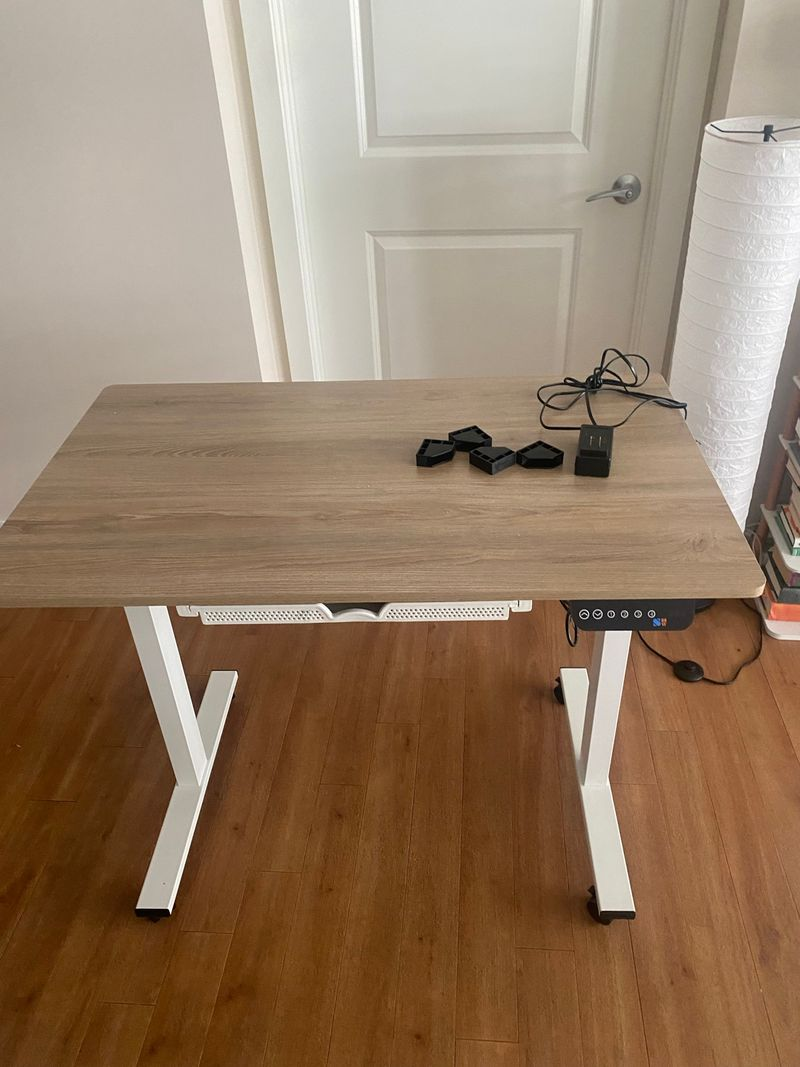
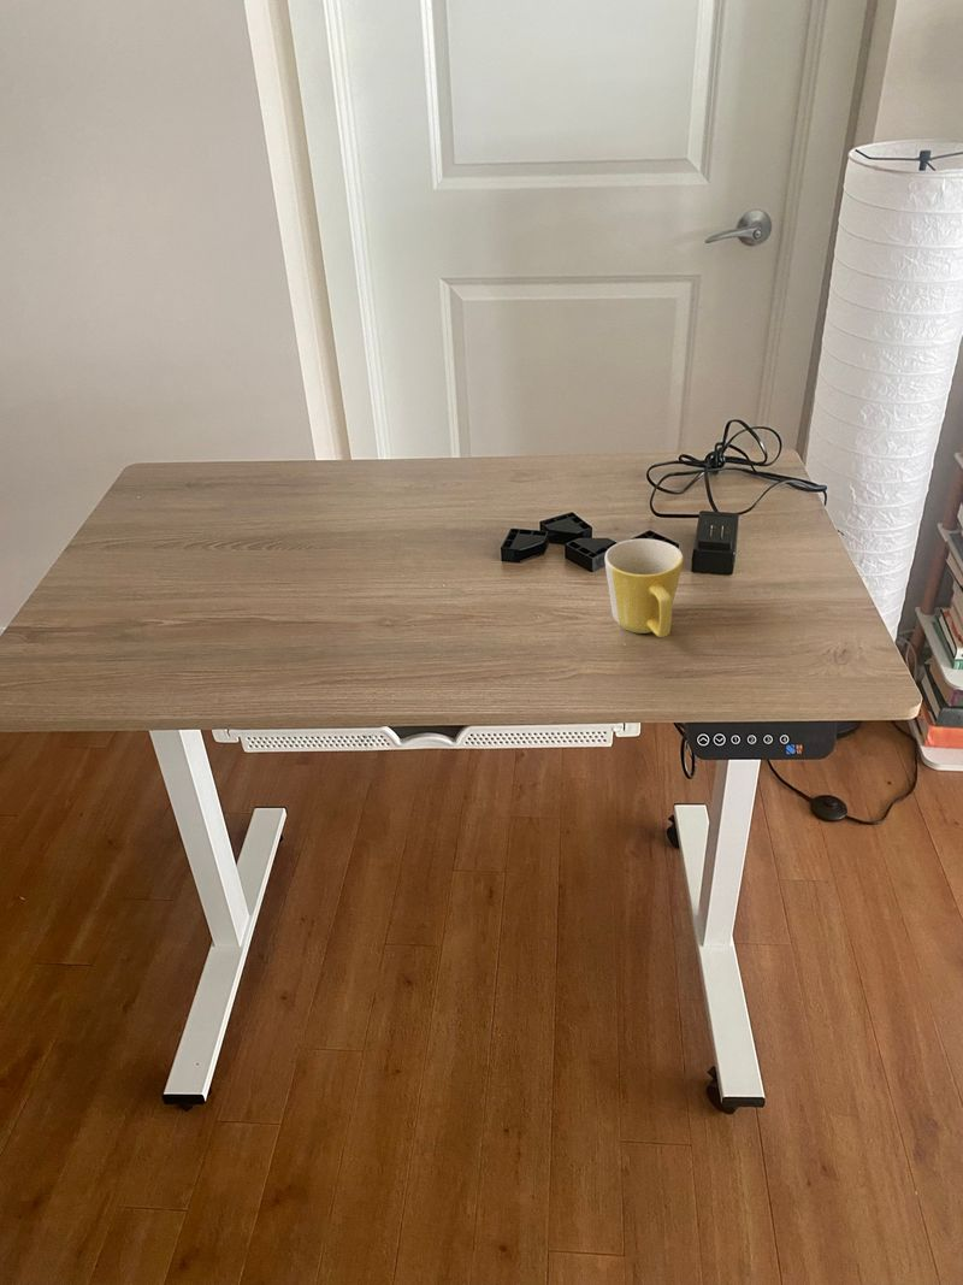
+ mug (644, 596)
